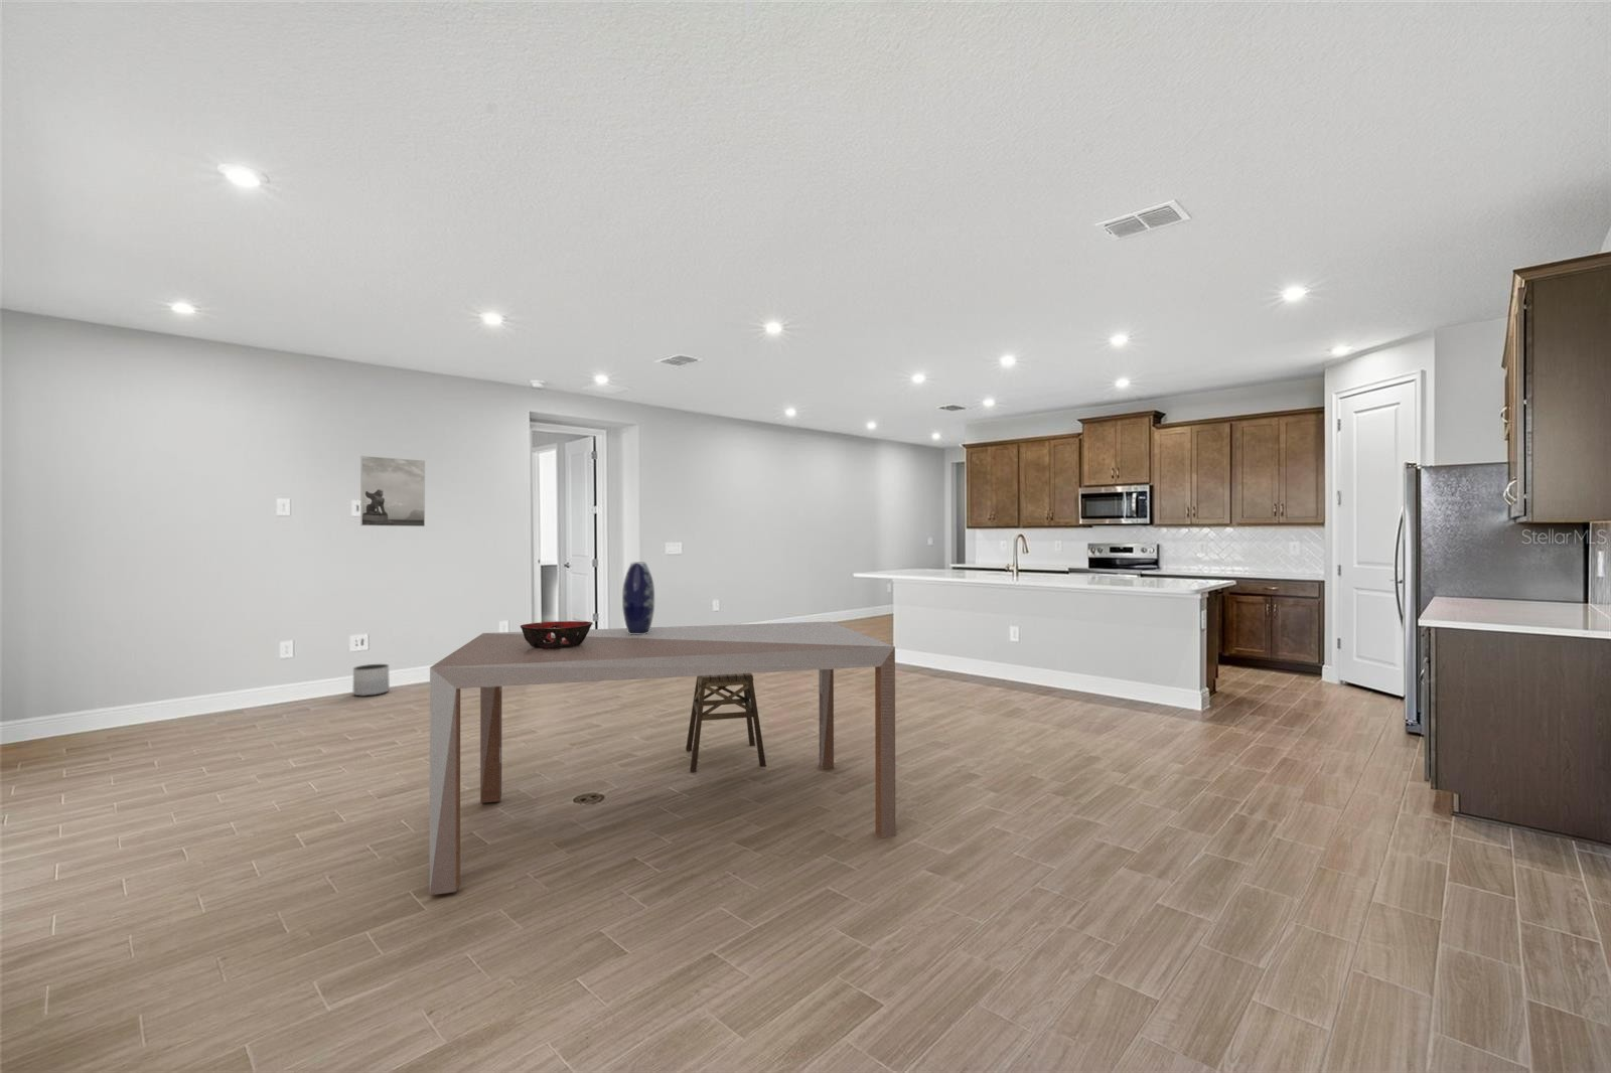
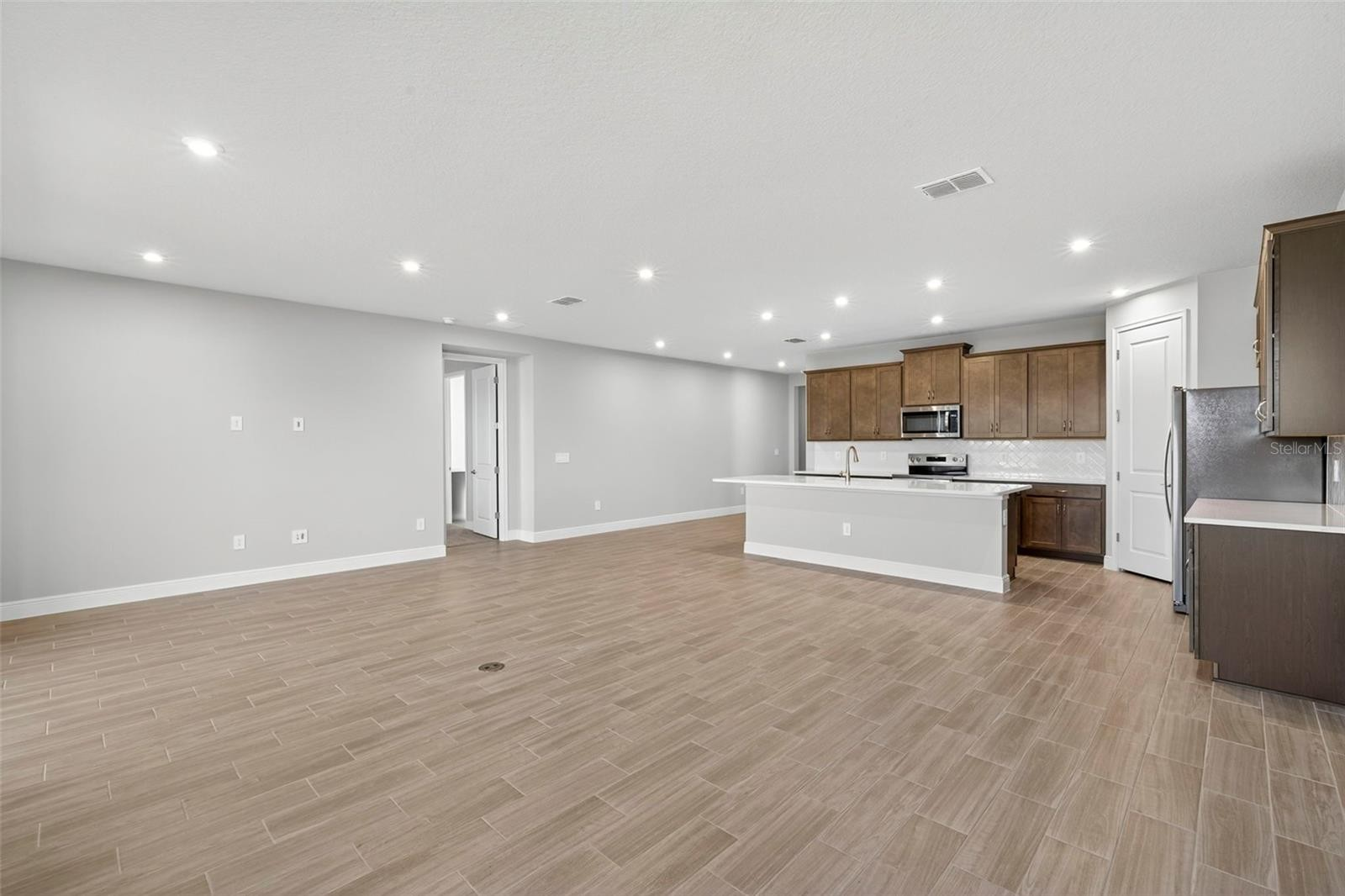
- decorative bowl (557, 635)
- table (673, 677)
- planter (370, 679)
- stool (723, 714)
- vase (638, 596)
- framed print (393, 492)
